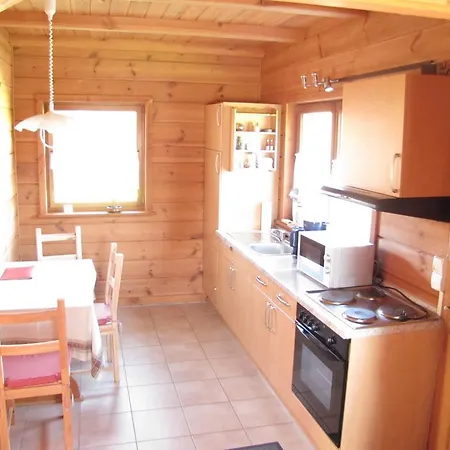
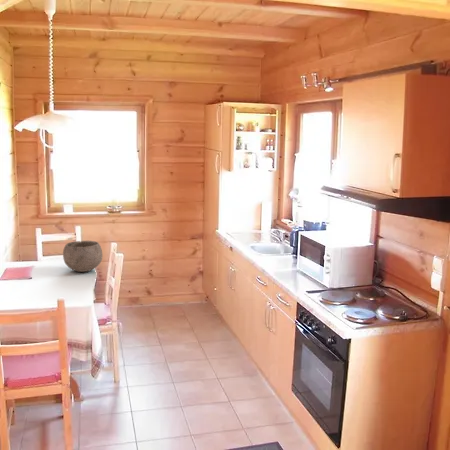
+ bowl (83, 256)
